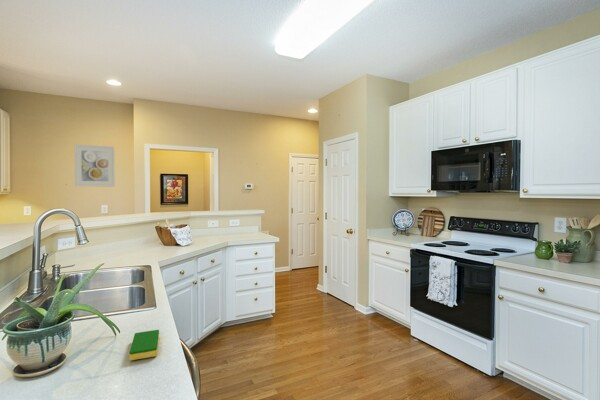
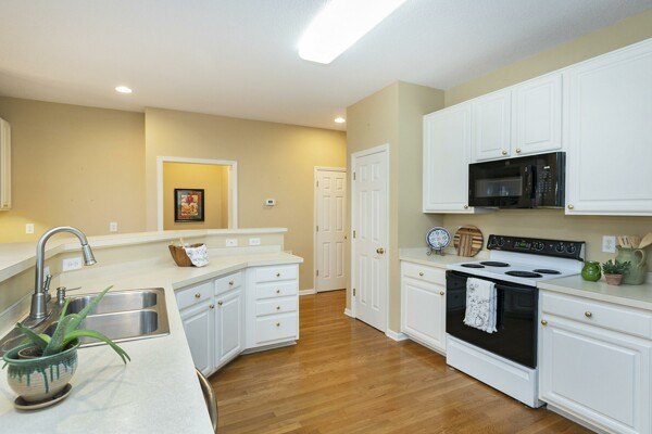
- dish sponge (145, 343)
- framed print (95, 166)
